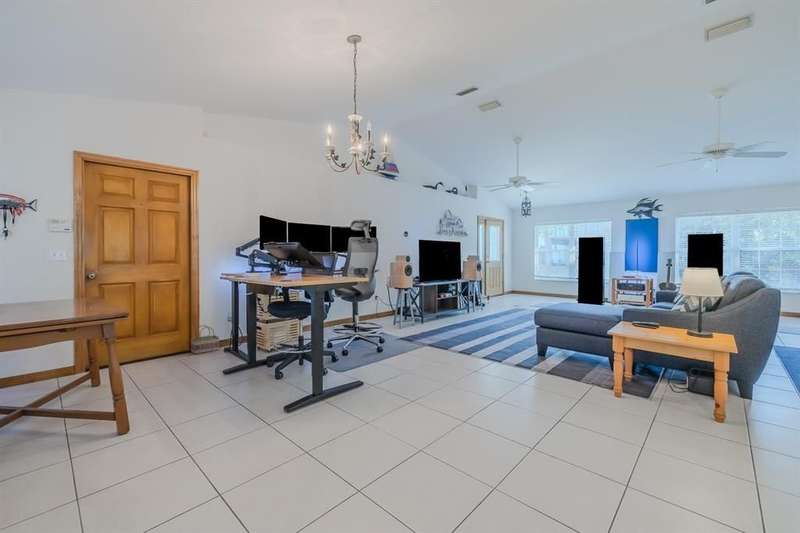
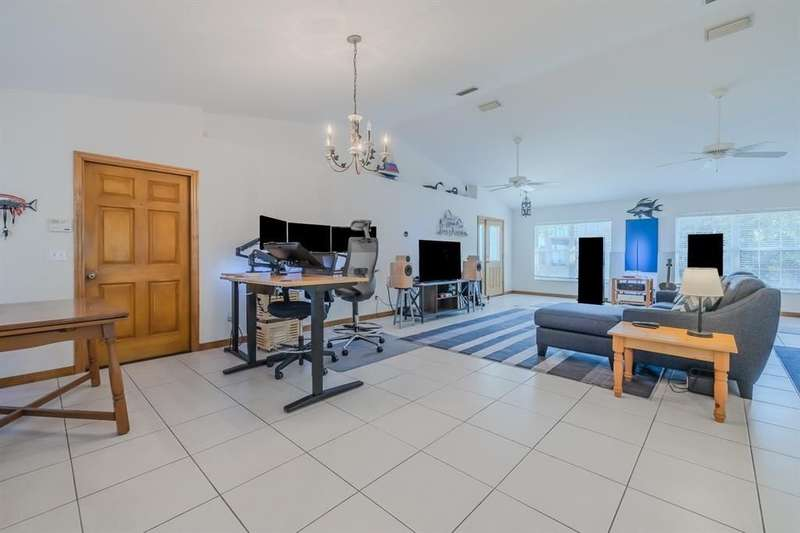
- basket (205, 338)
